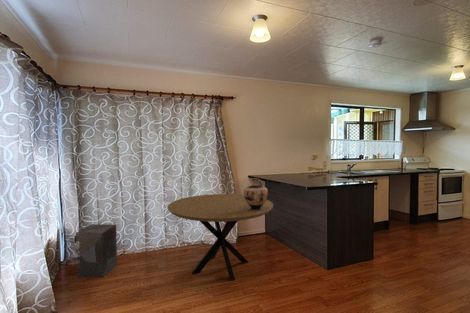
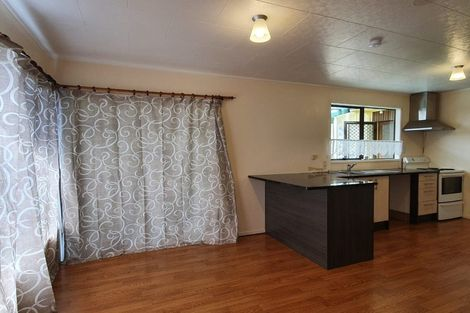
- storage bin (96, 249)
- ceramic jug (255, 193)
- dining table (221, 235)
